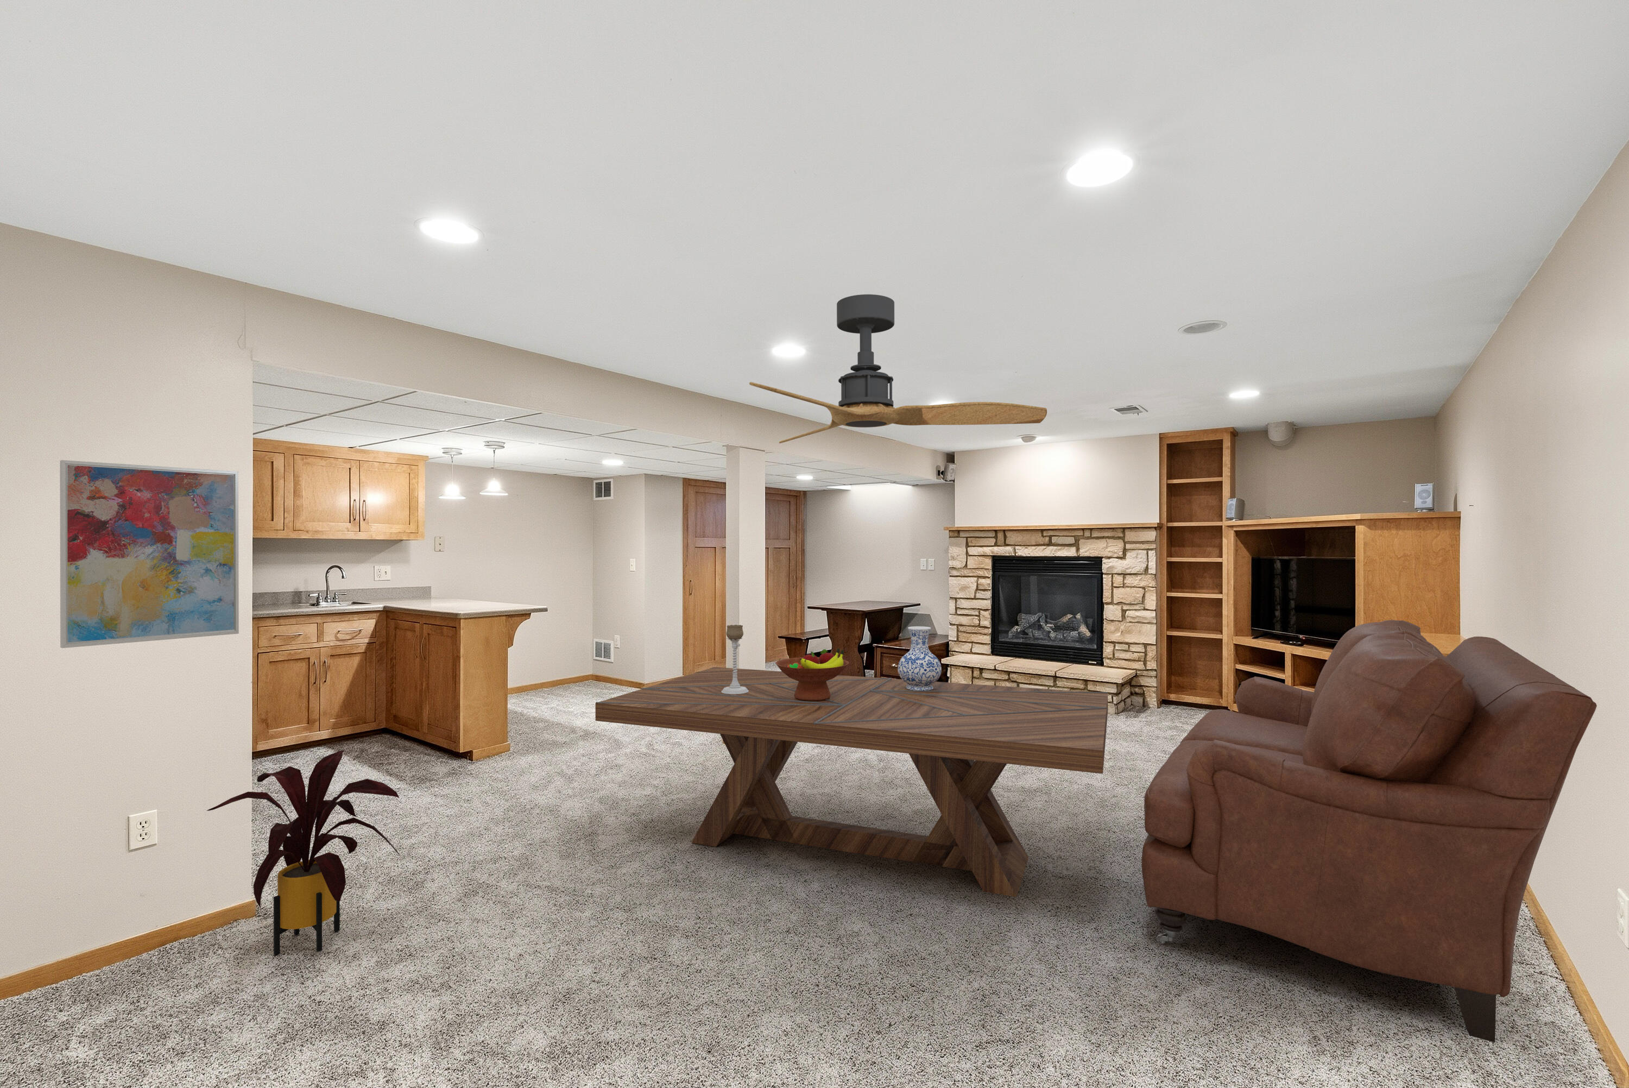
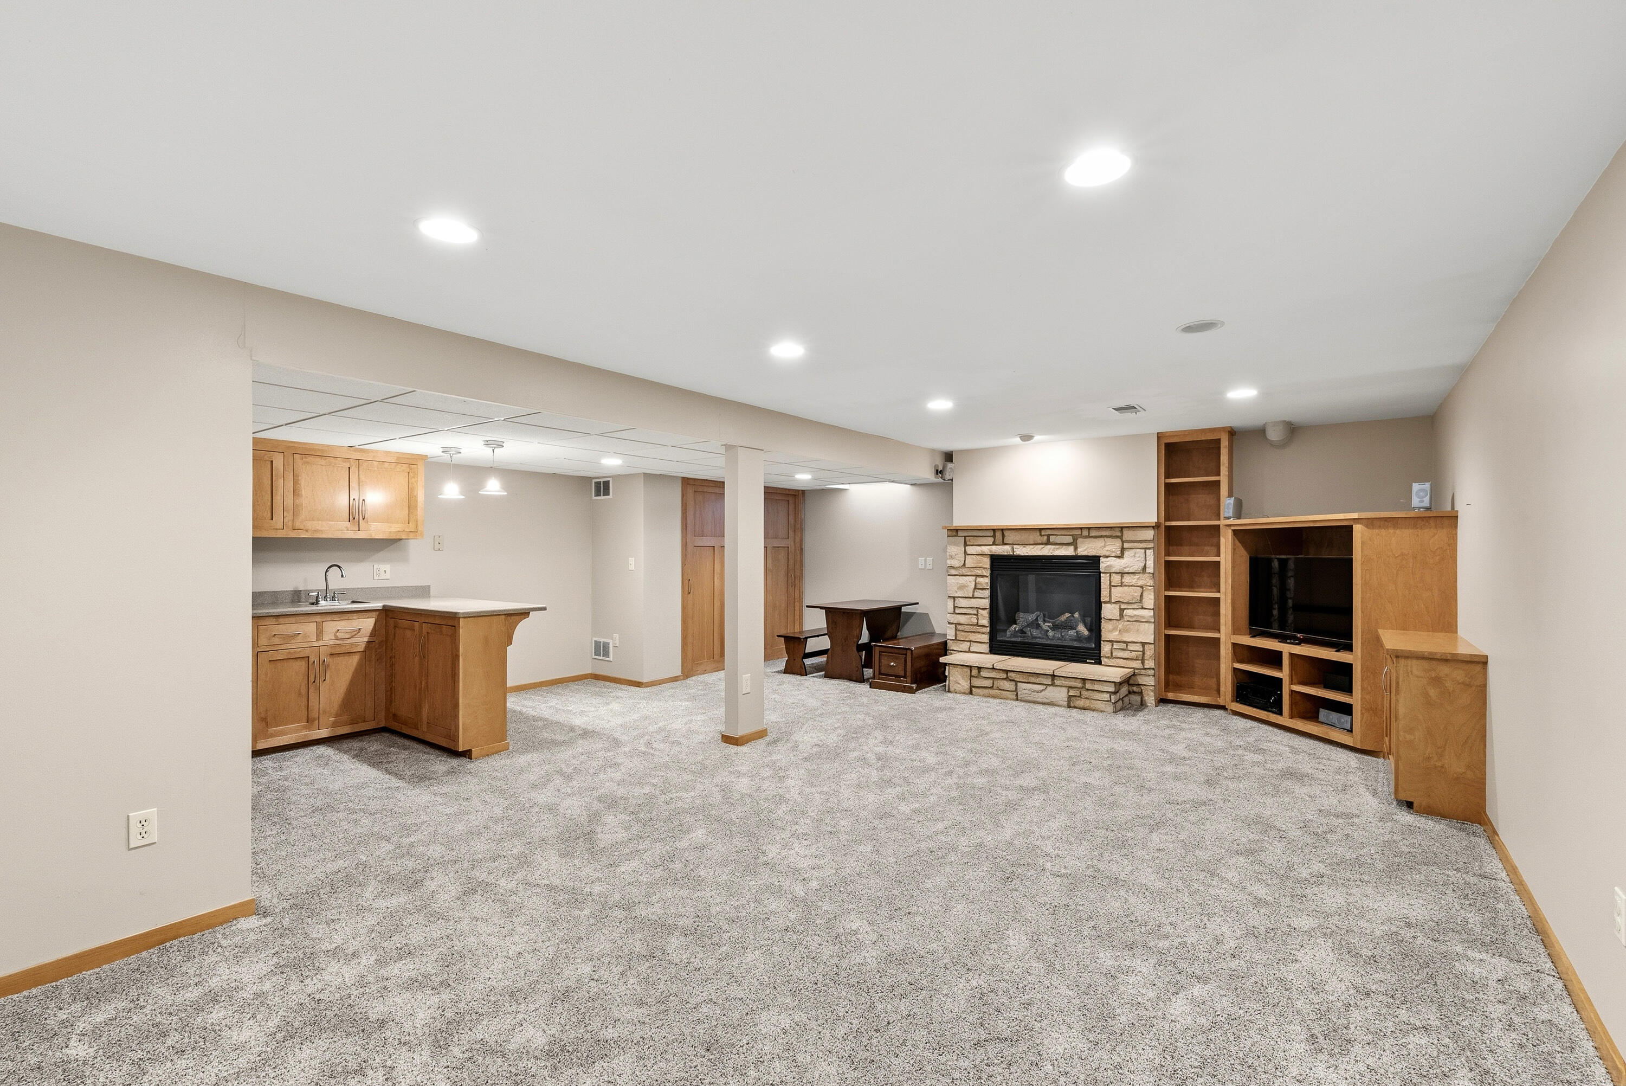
- vase (919, 657)
- wall art (155, 552)
- ceiling fan (892, 376)
- sofa (1336, 765)
- candle holder (734, 657)
- house plant (301, 854)
- fruit bowl (812, 672)
- dining table (863, 748)
